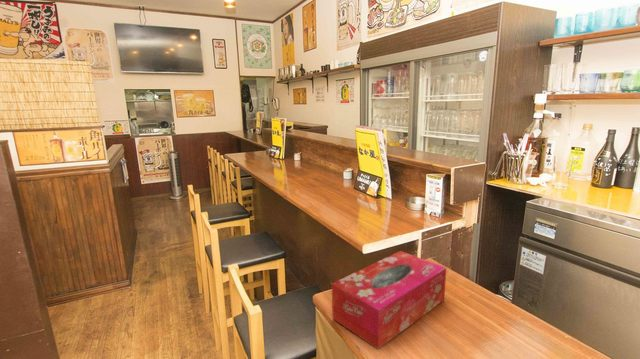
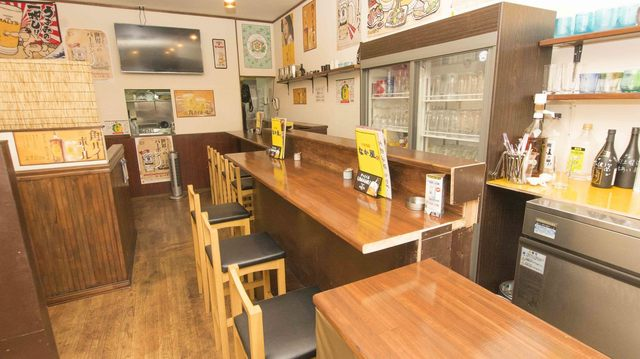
- tissue box (390, 292)
